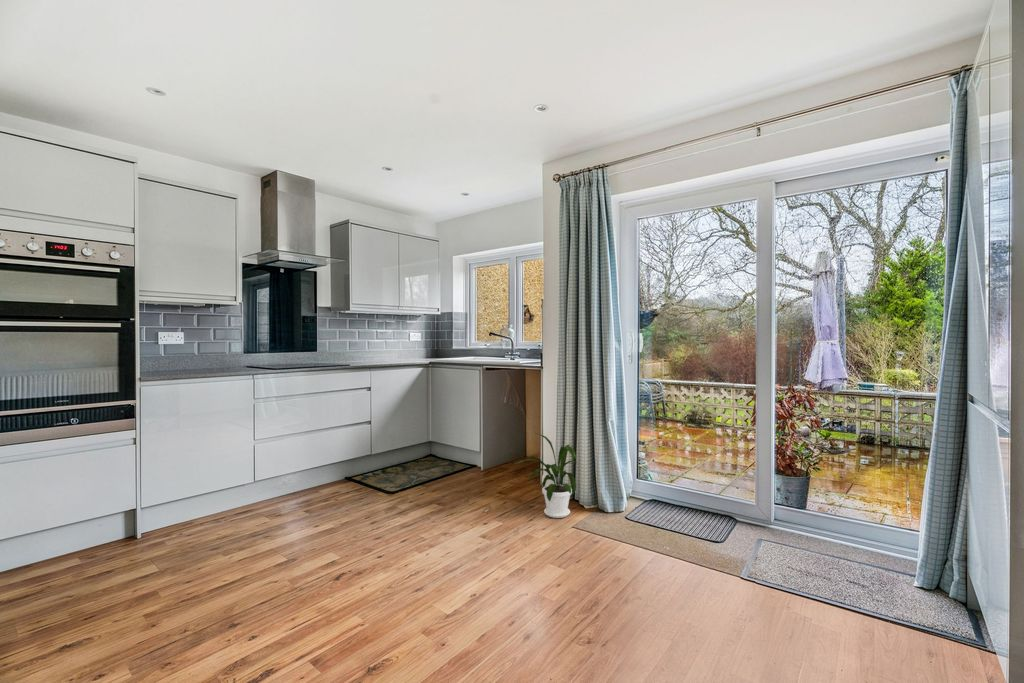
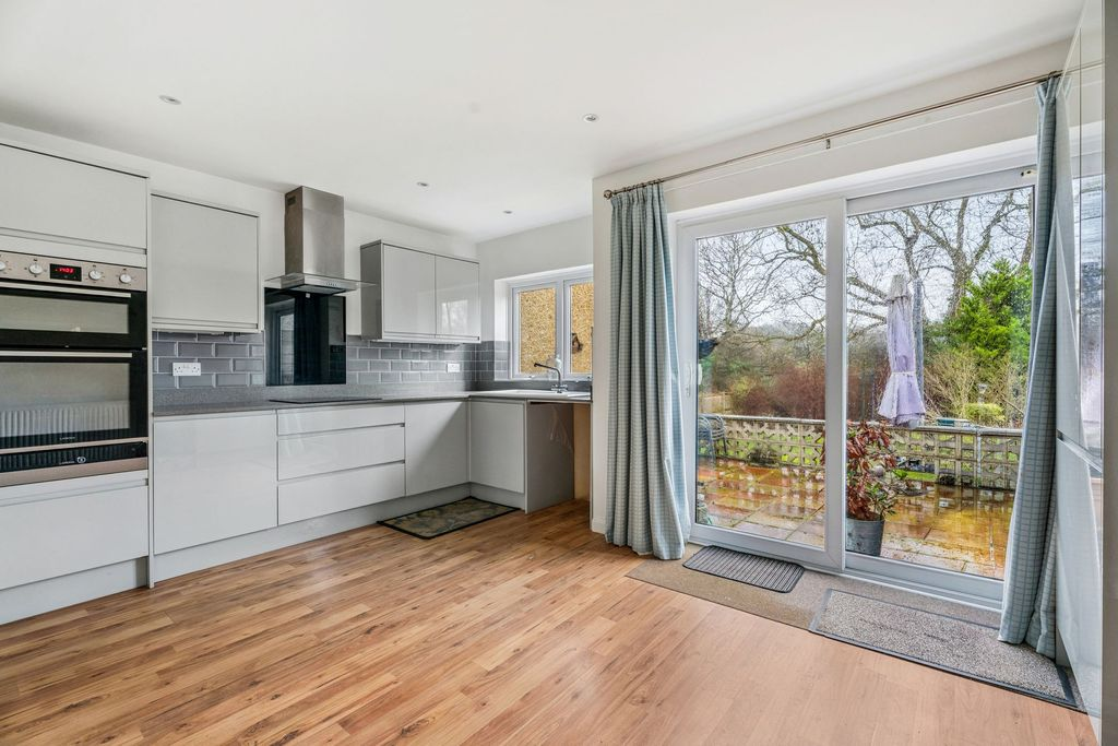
- house plant (554, 474)
